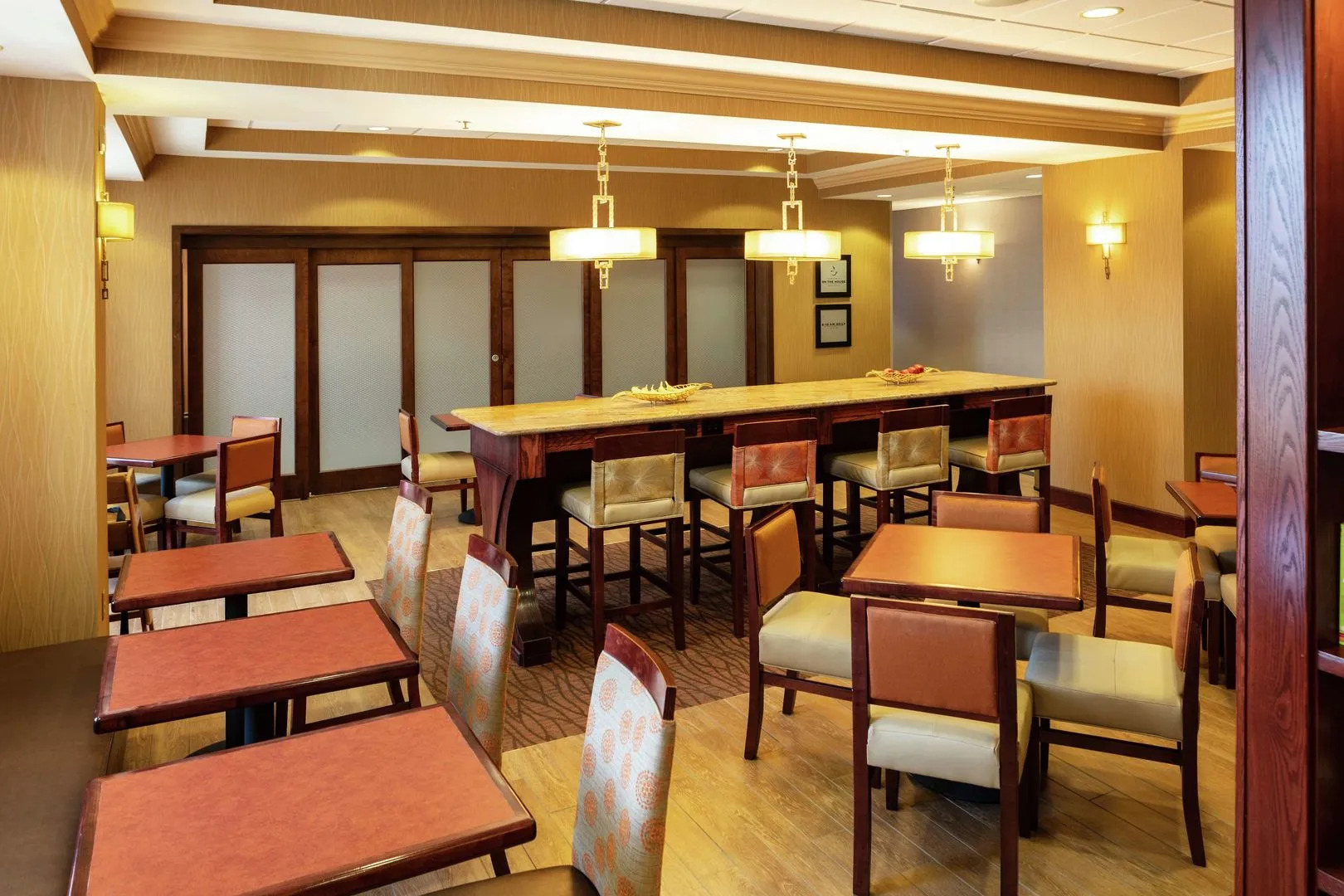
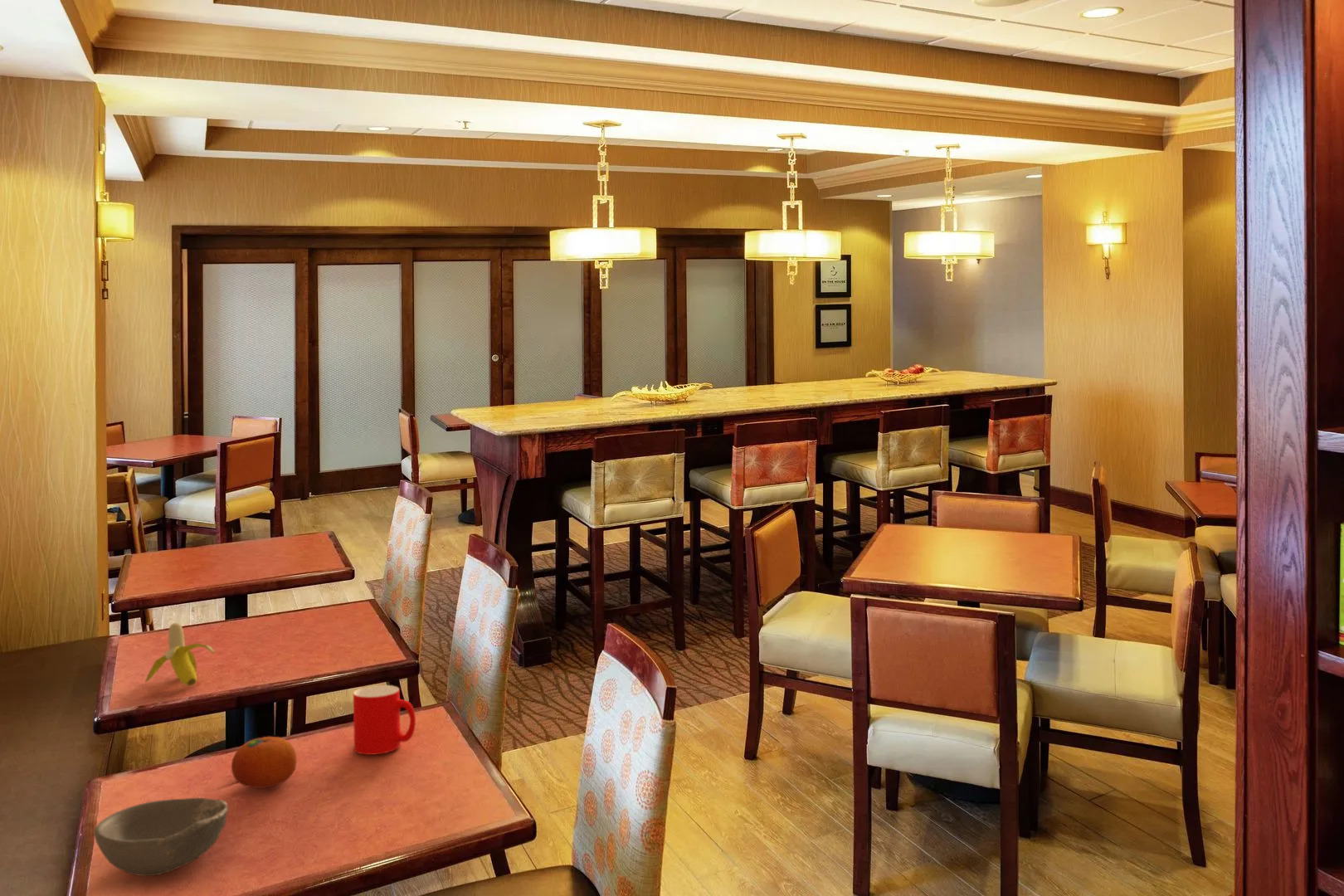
+ banana (180, 653)
+ fruit (264, 762)
+ bowl (163, 839)
+ cup (385, 719)
